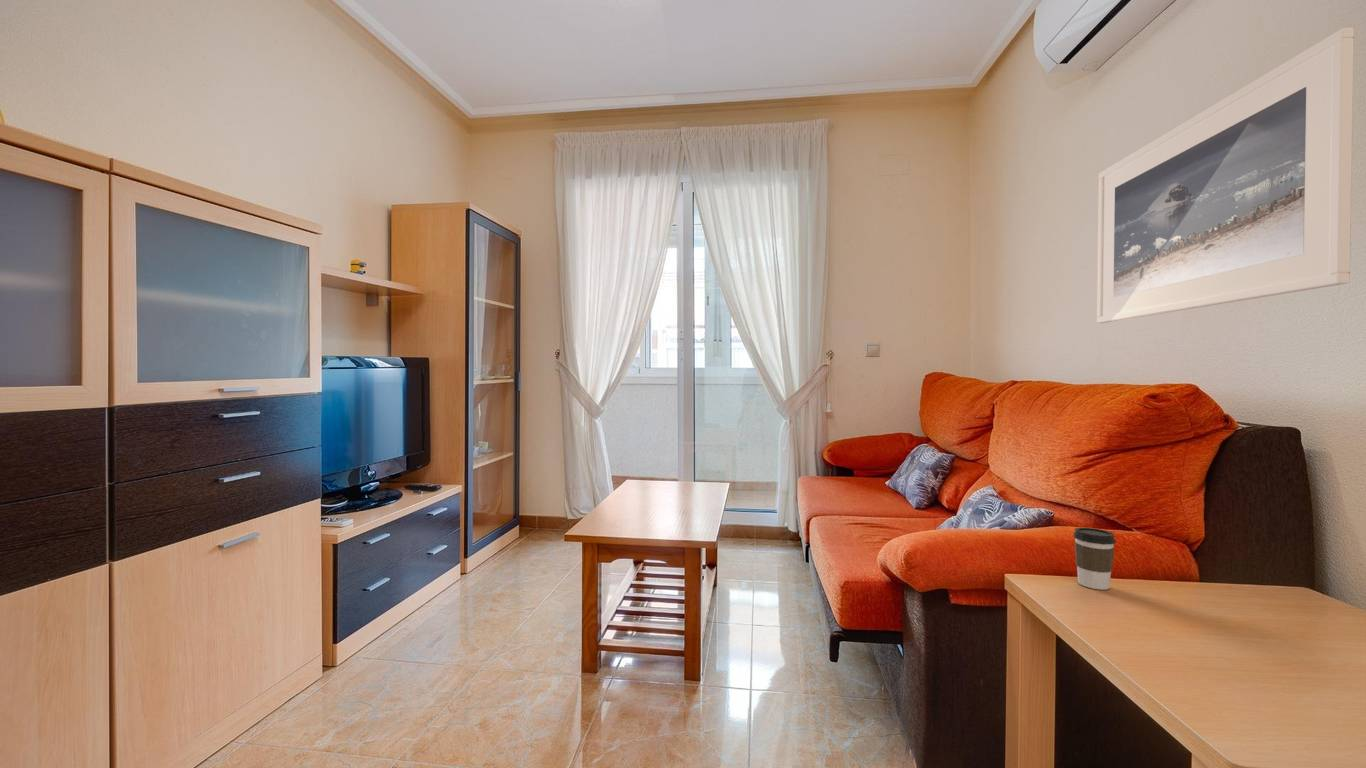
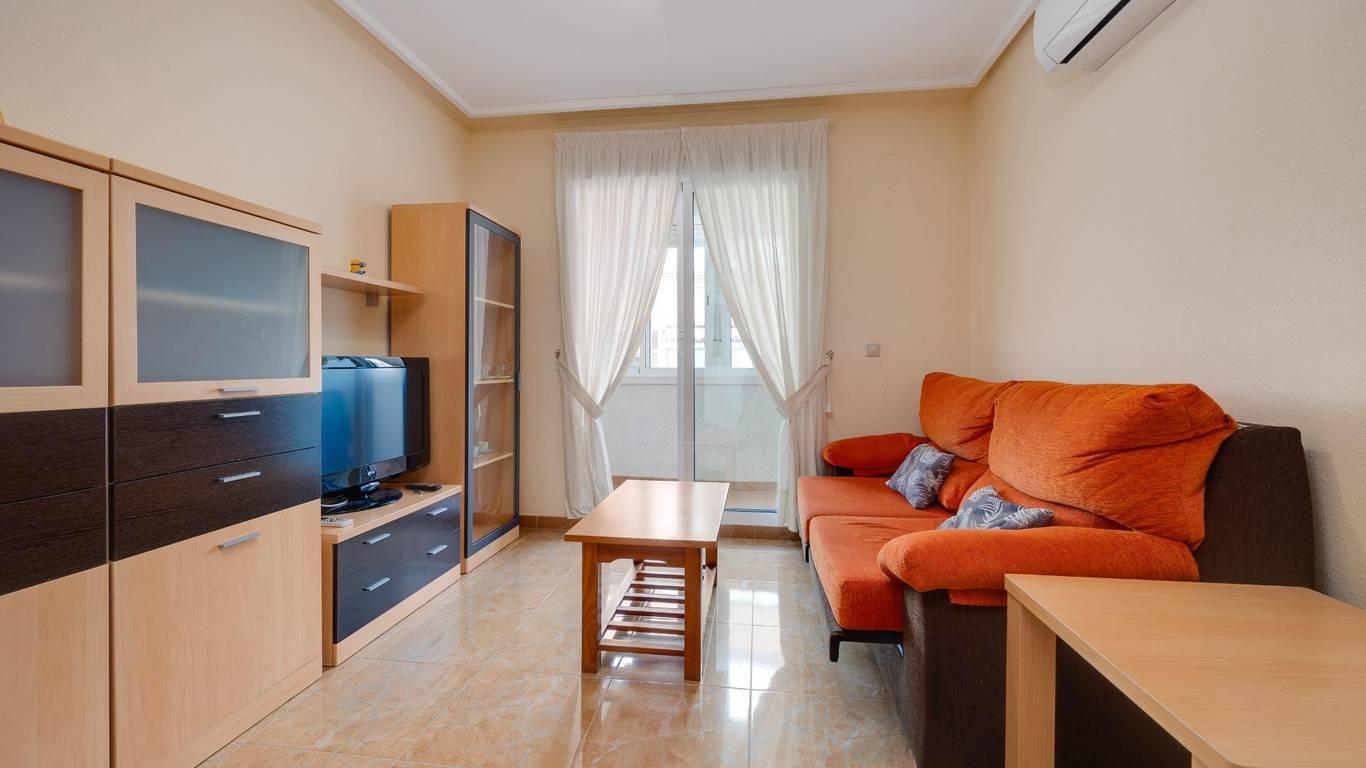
- coffee cup (1093, 558)
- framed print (1191, 213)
